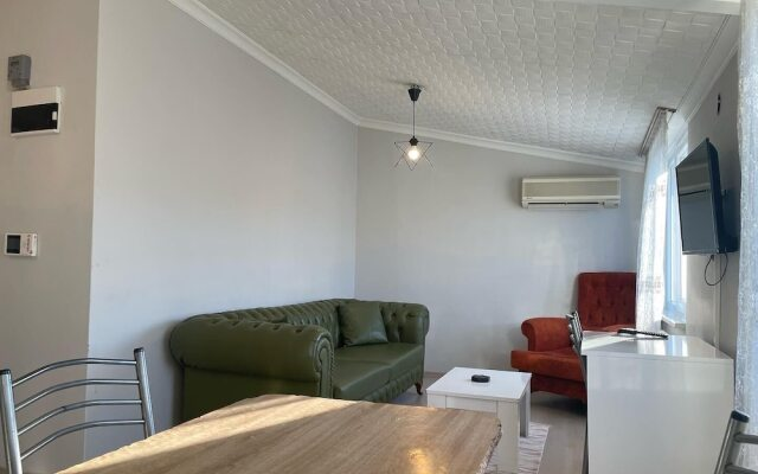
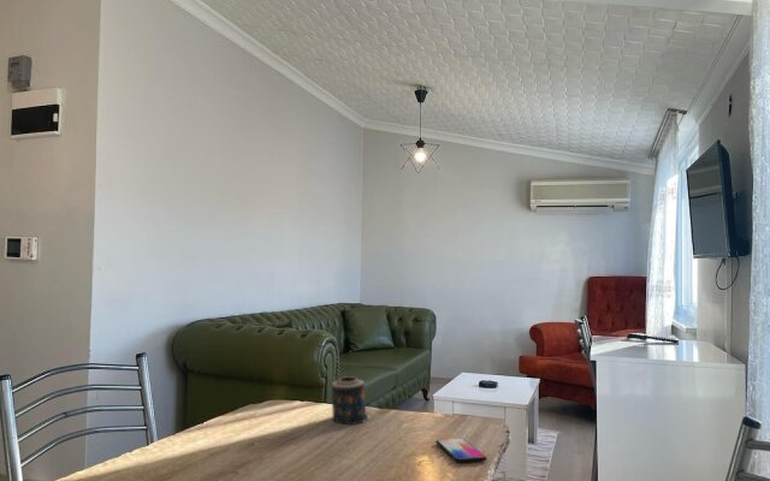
+ candle (349, 397)
+ smartphone (460, 449)
